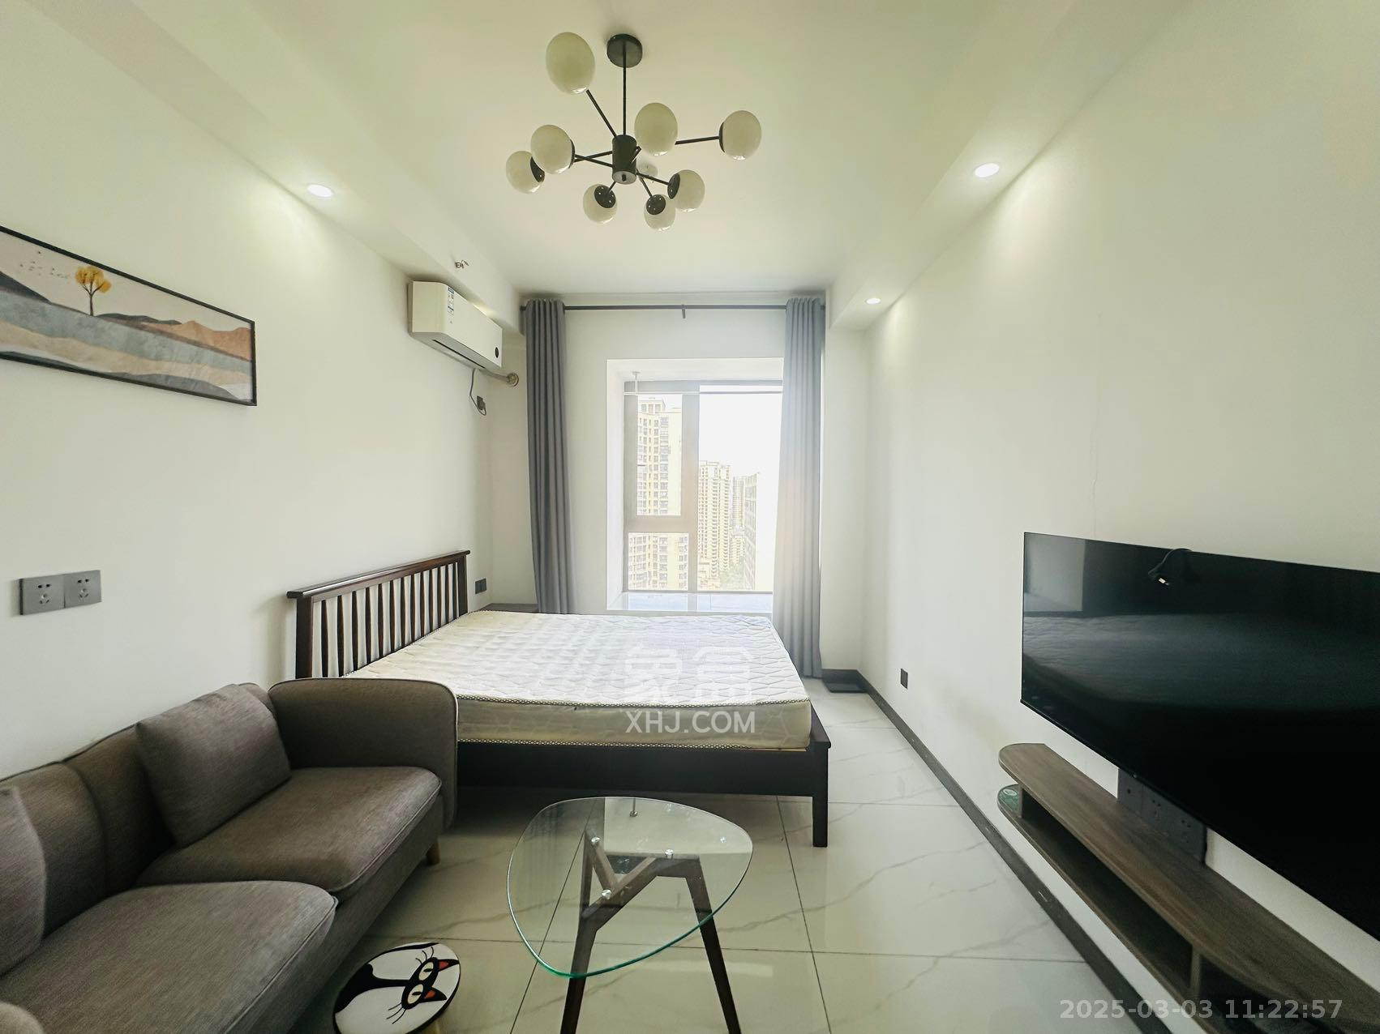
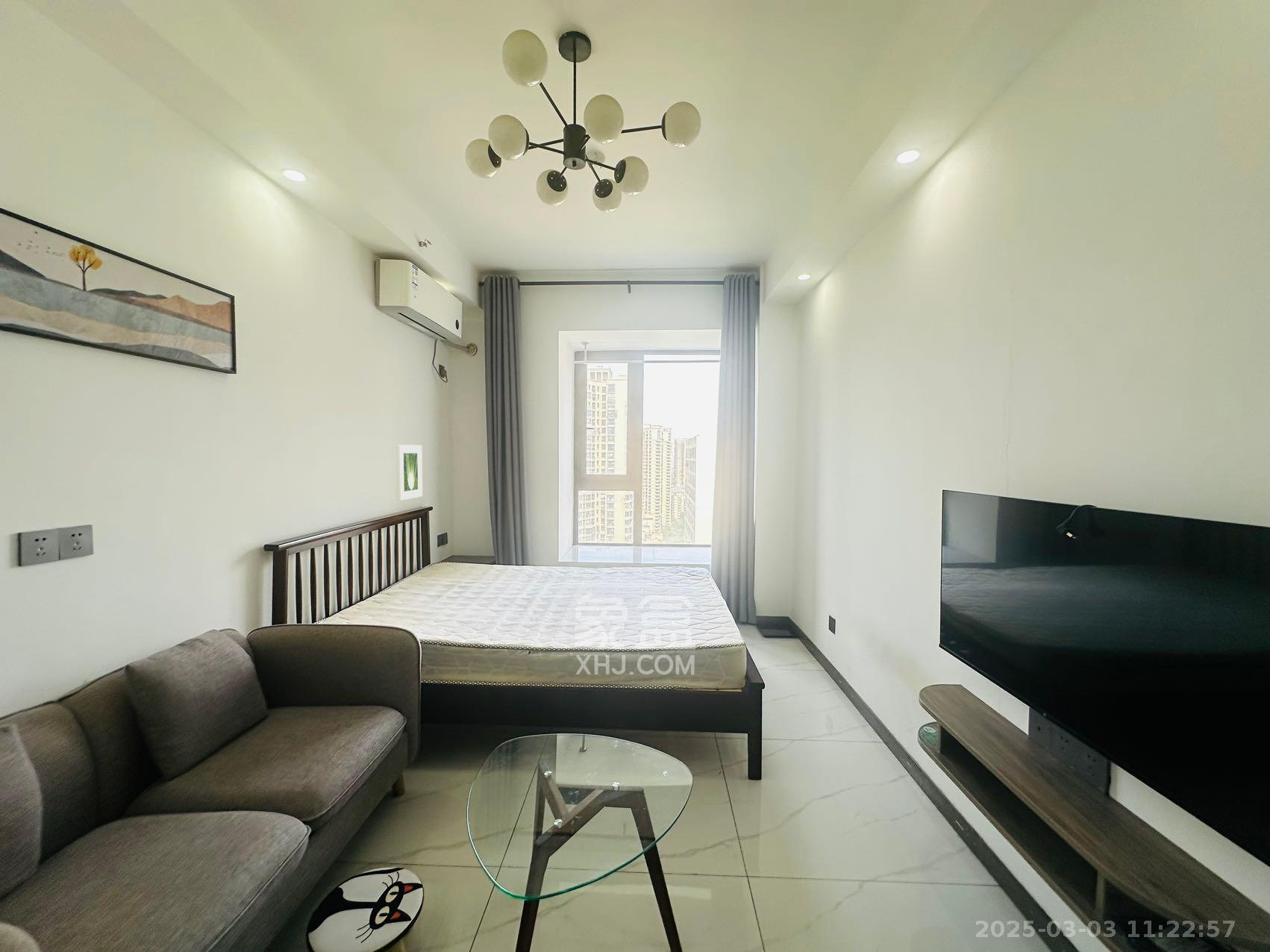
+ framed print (410, 472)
